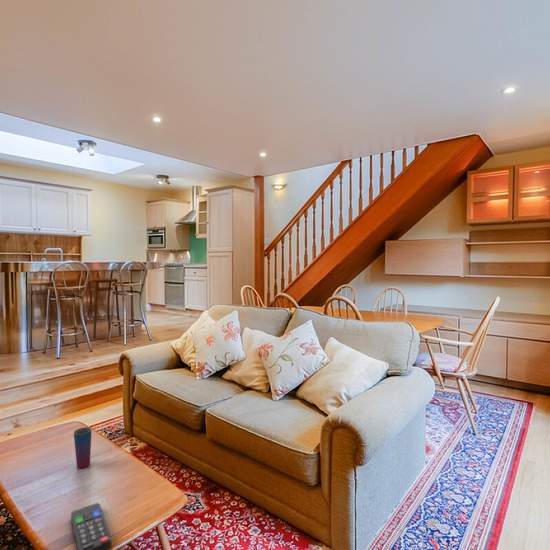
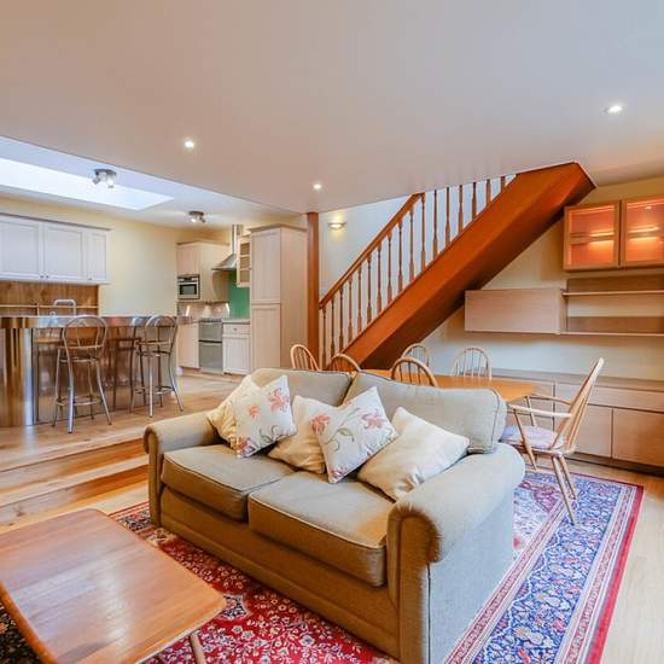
- remote control (90, 528)
- cup (83, 447)
